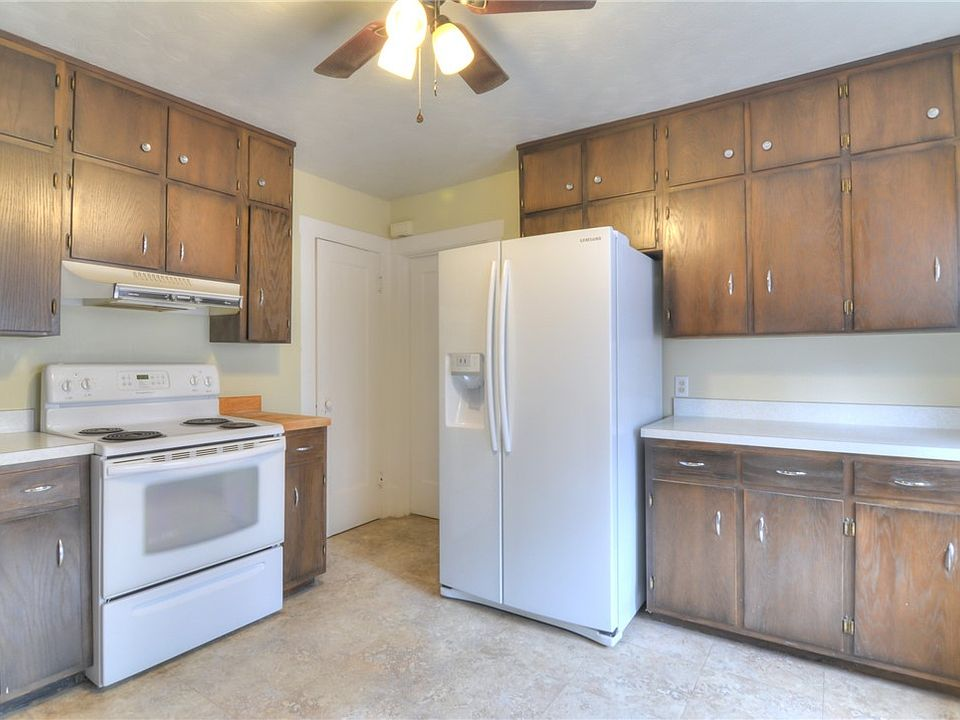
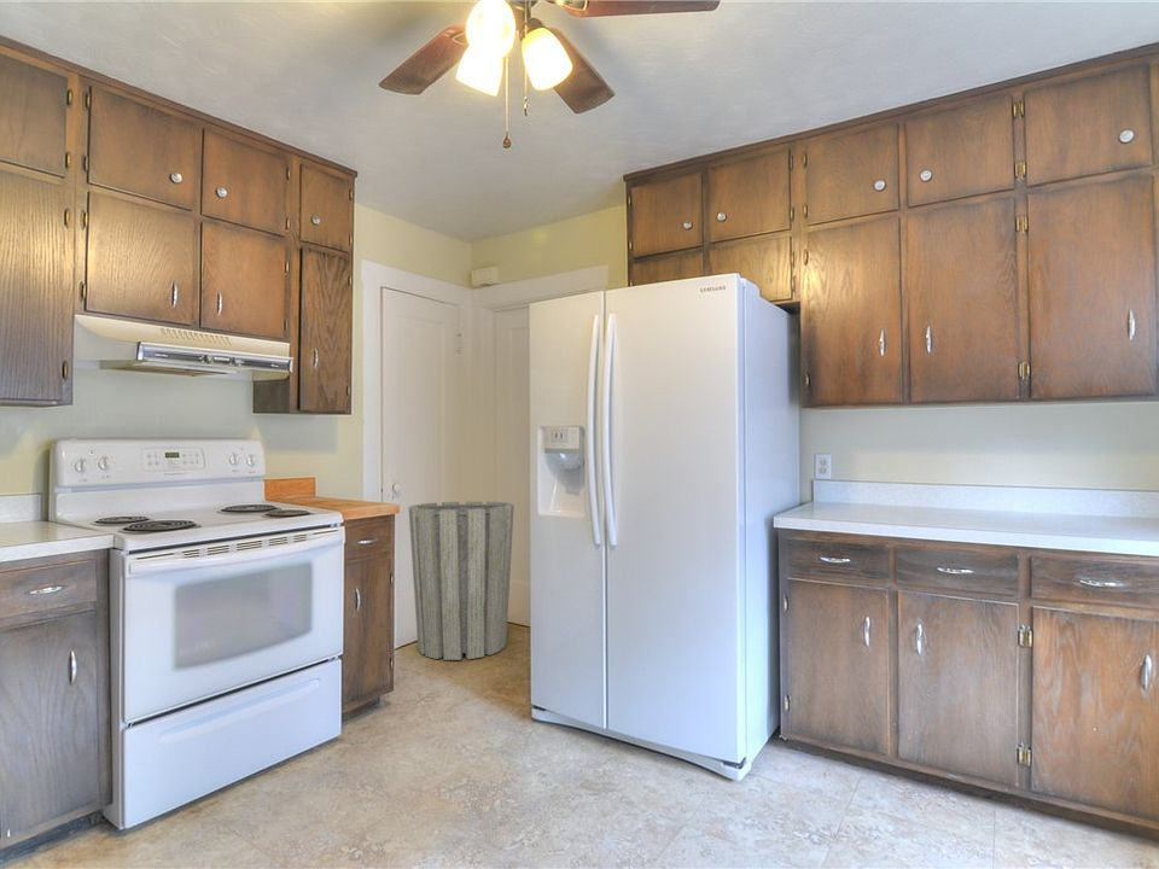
+ trash can (462, 575)
